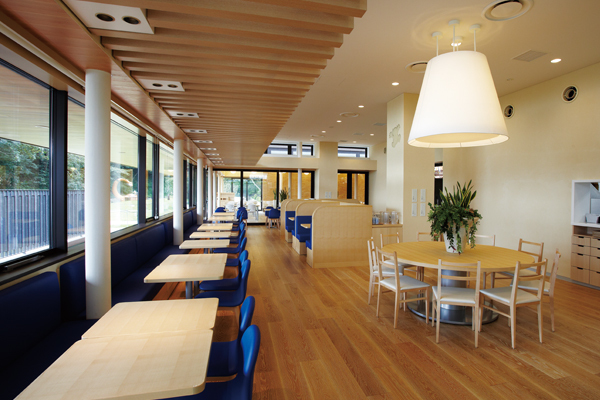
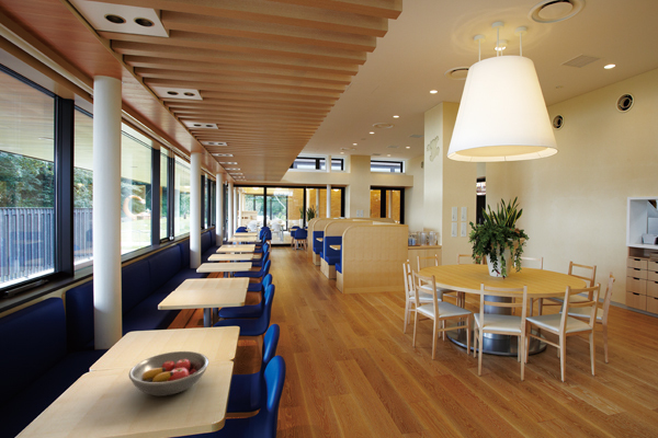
+ fruit bowl (170, 373)
